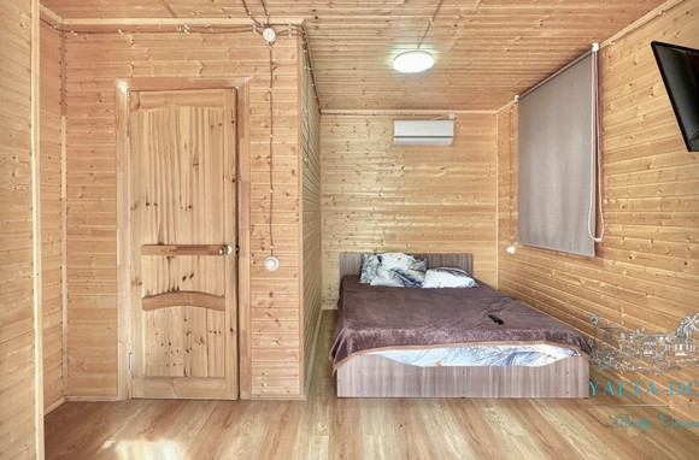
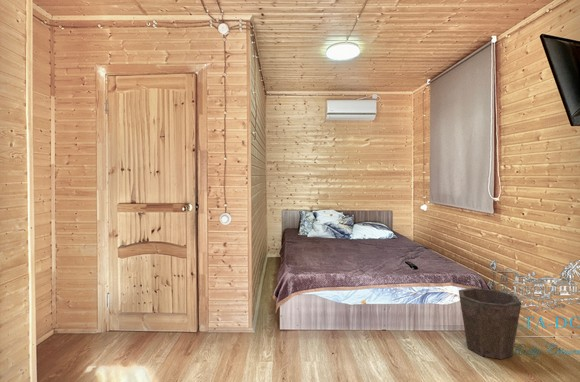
+ waste bin (488, 322)
